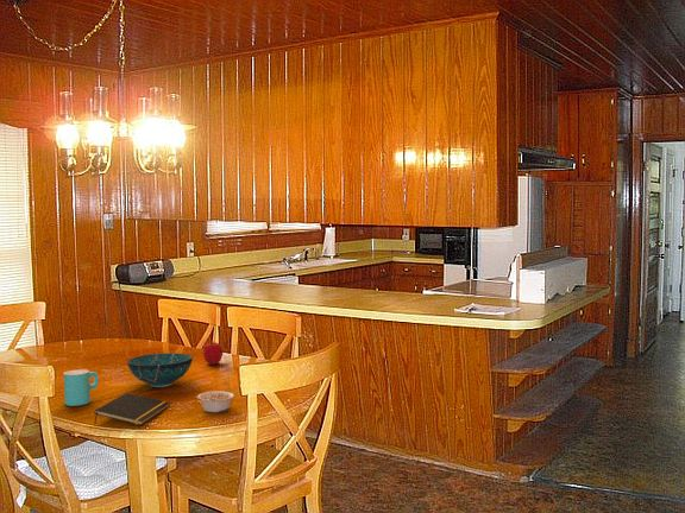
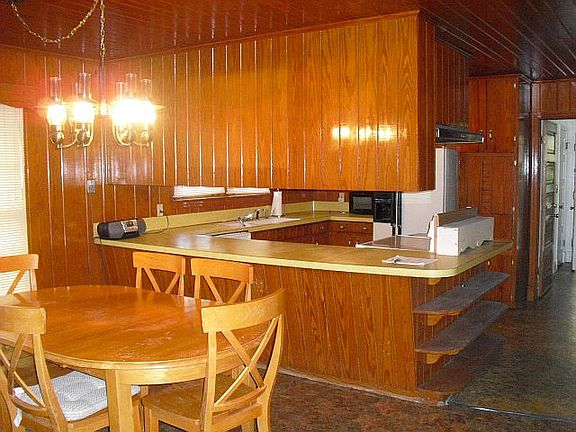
- notepad (133, 407)
- decorative bowl (161, 372)
- legume (216, 400)
- cup (81, 386)
- fruit (213, 352)
